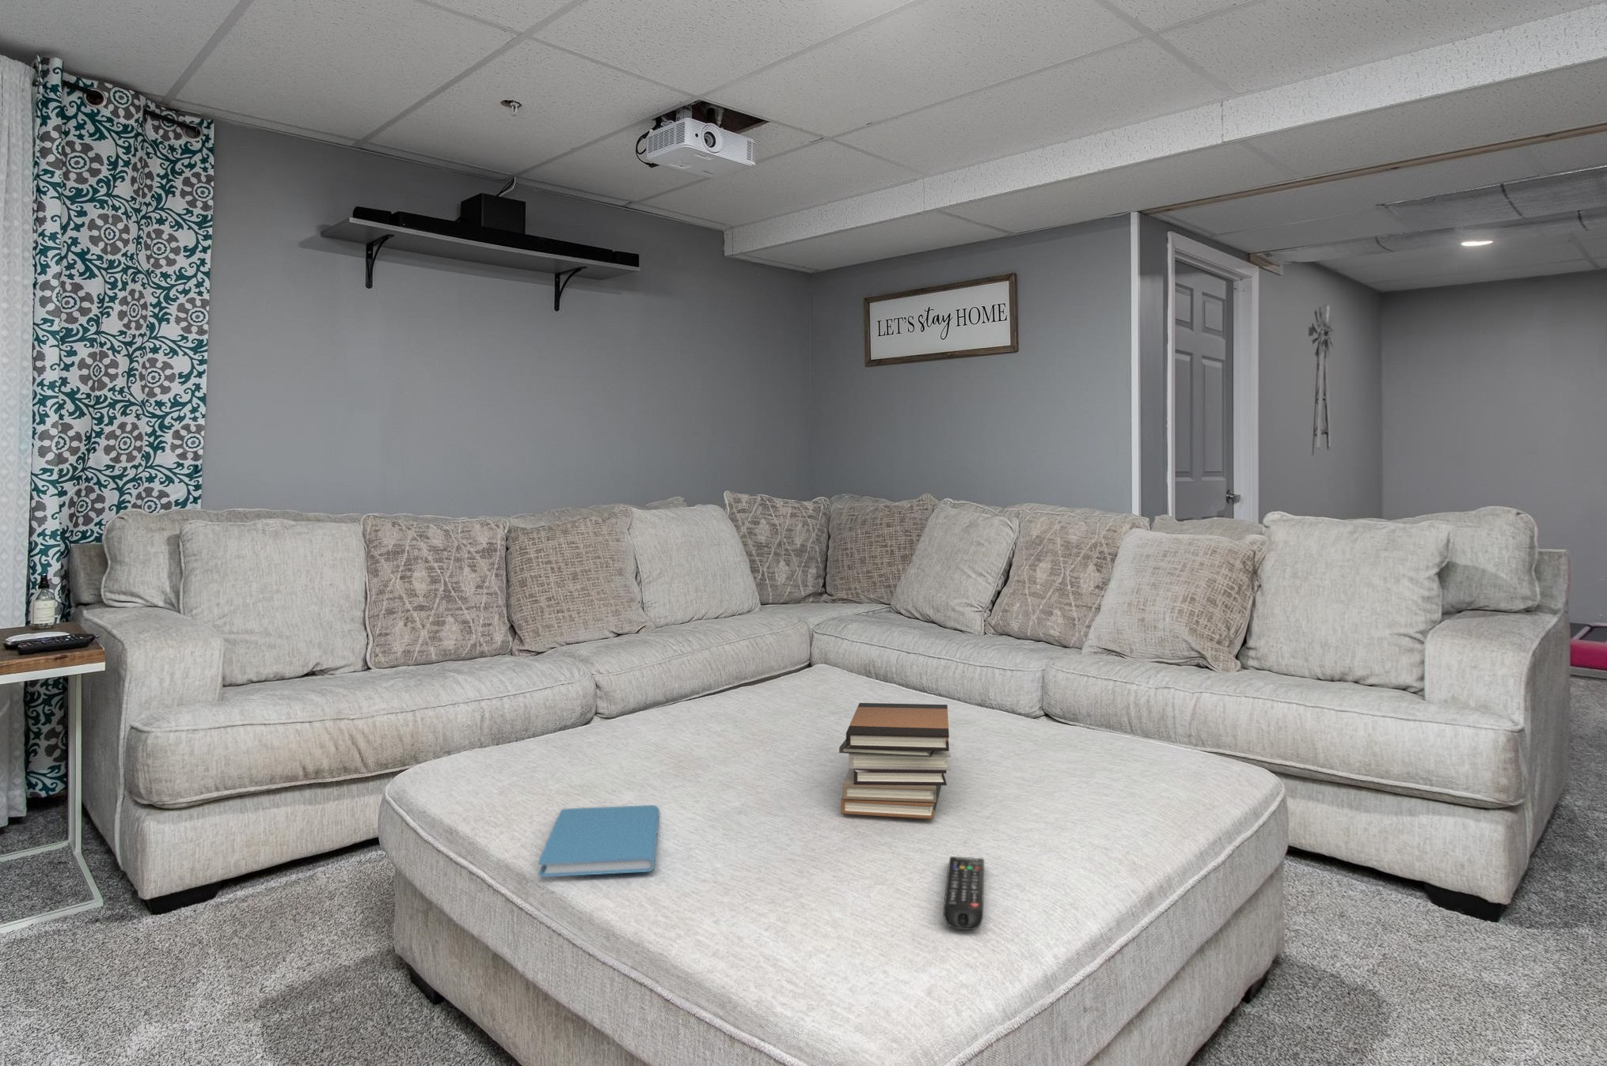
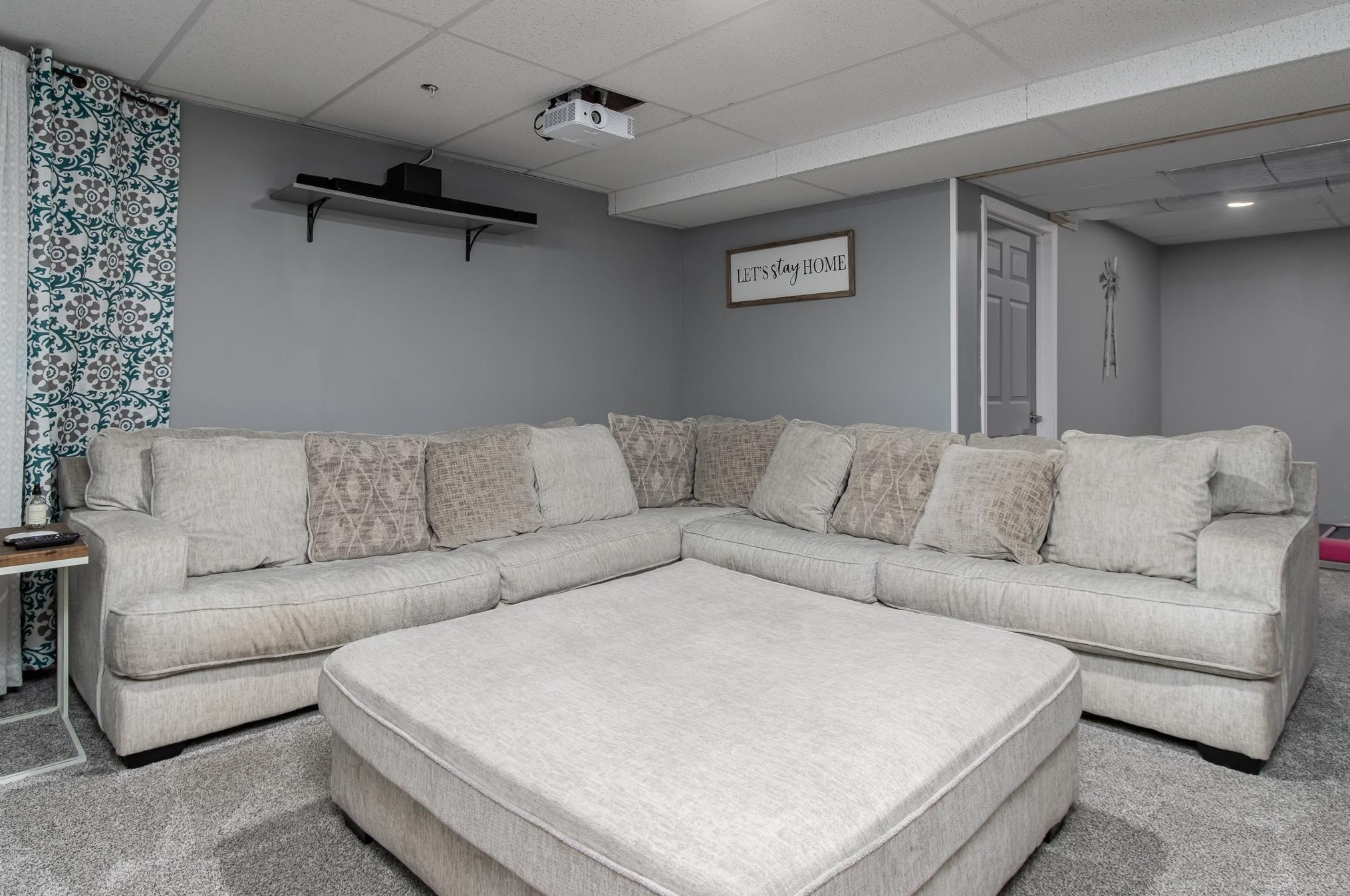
- book stack (898, 755)
- remote control (965, 888)
- book (604, 838)
